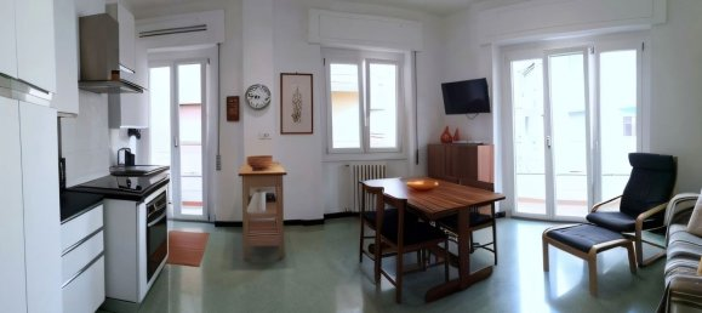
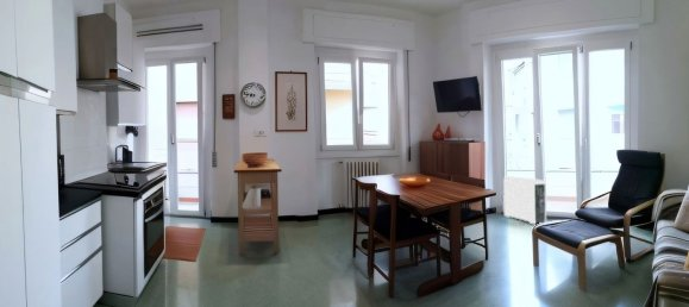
+ air purifier (524, 199)
